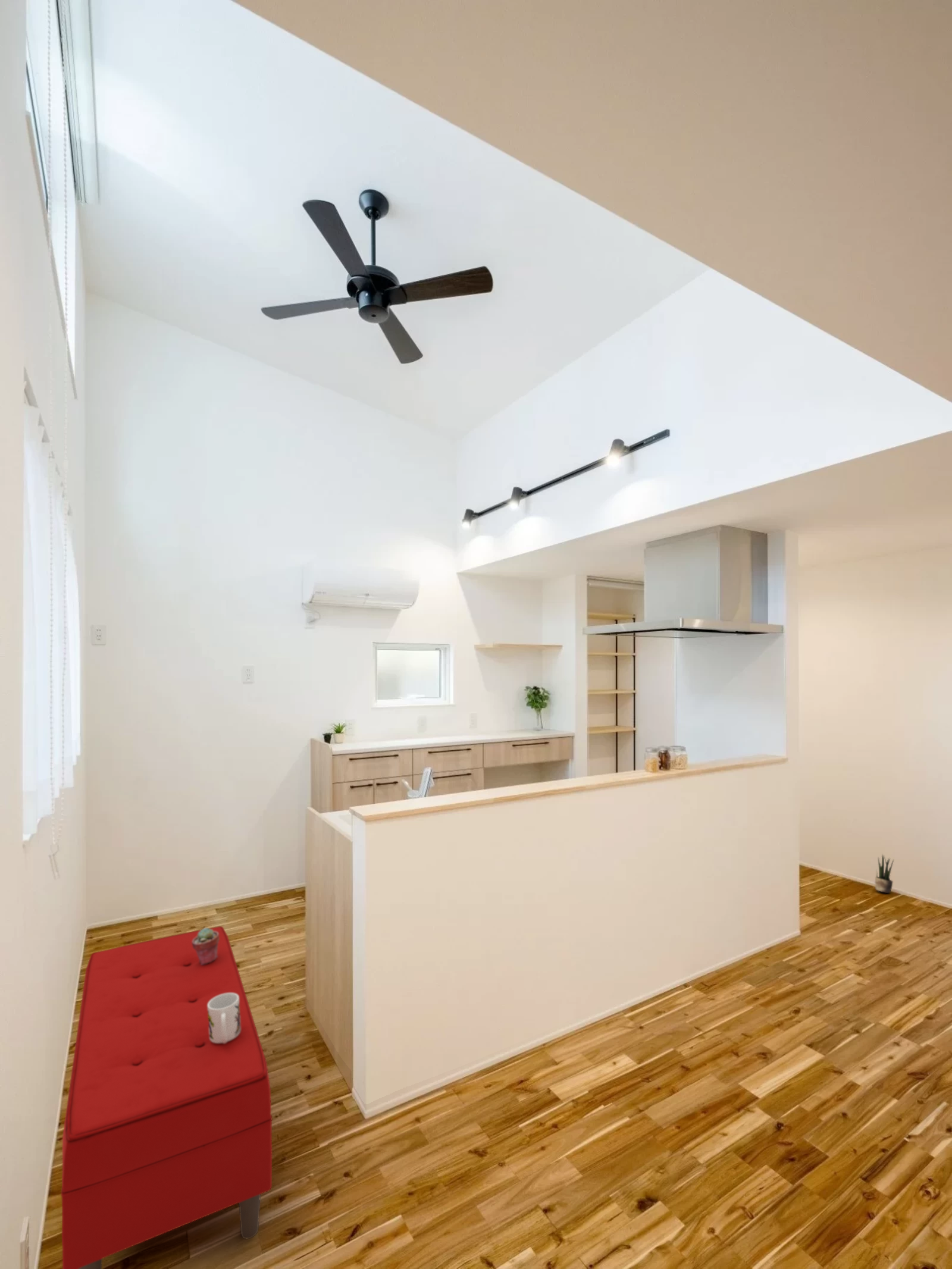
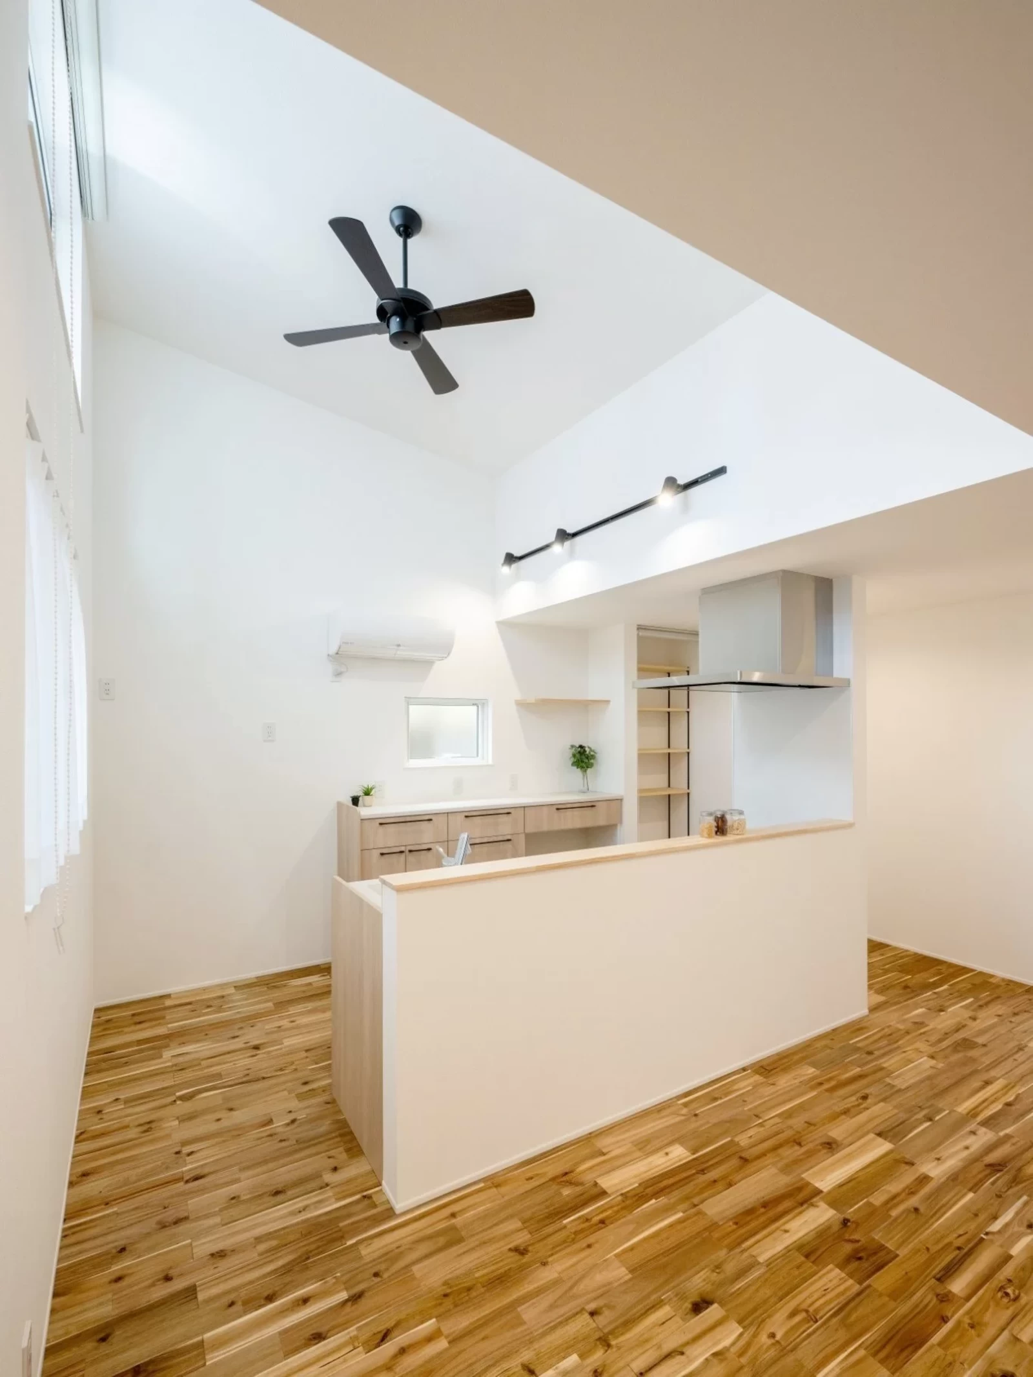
- potted succulent (208, 944)
- potted plant (885, 873)
- mug (225, 1021)
- bench (165, 1076)
